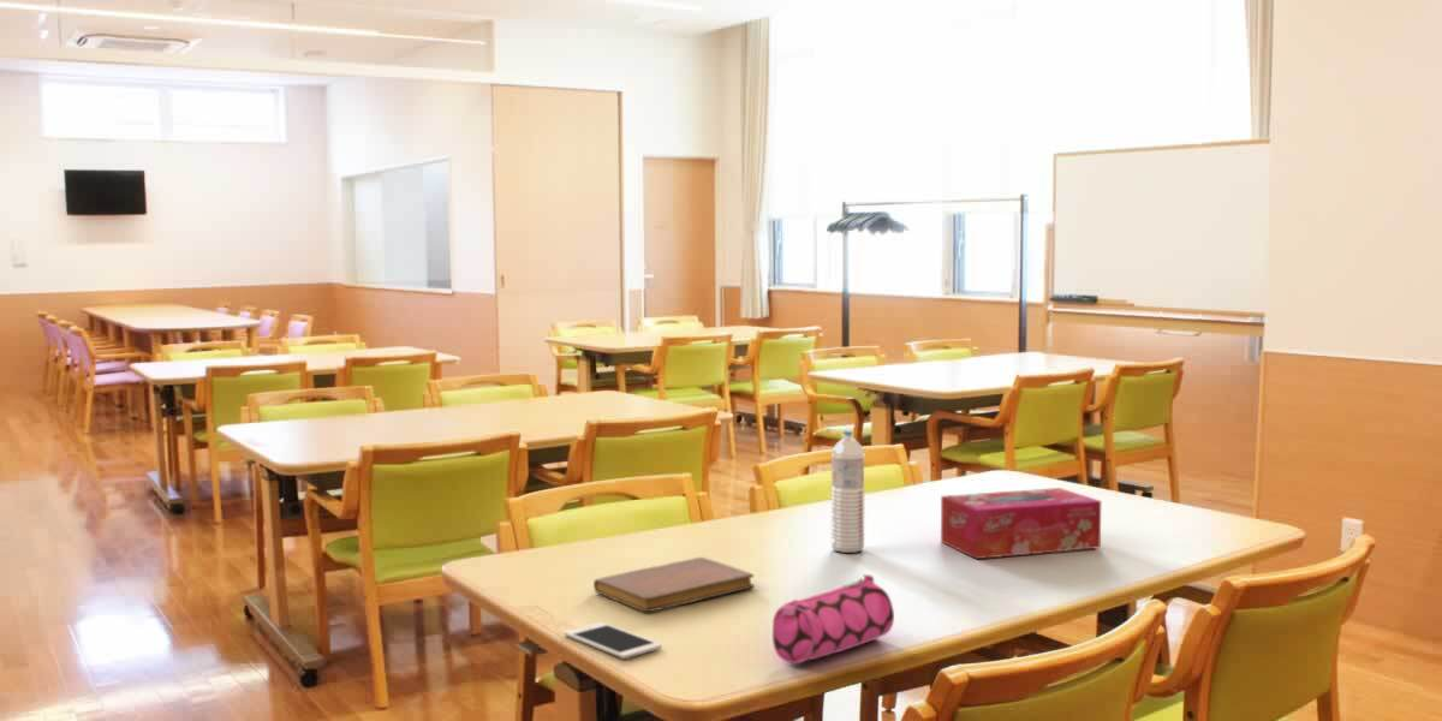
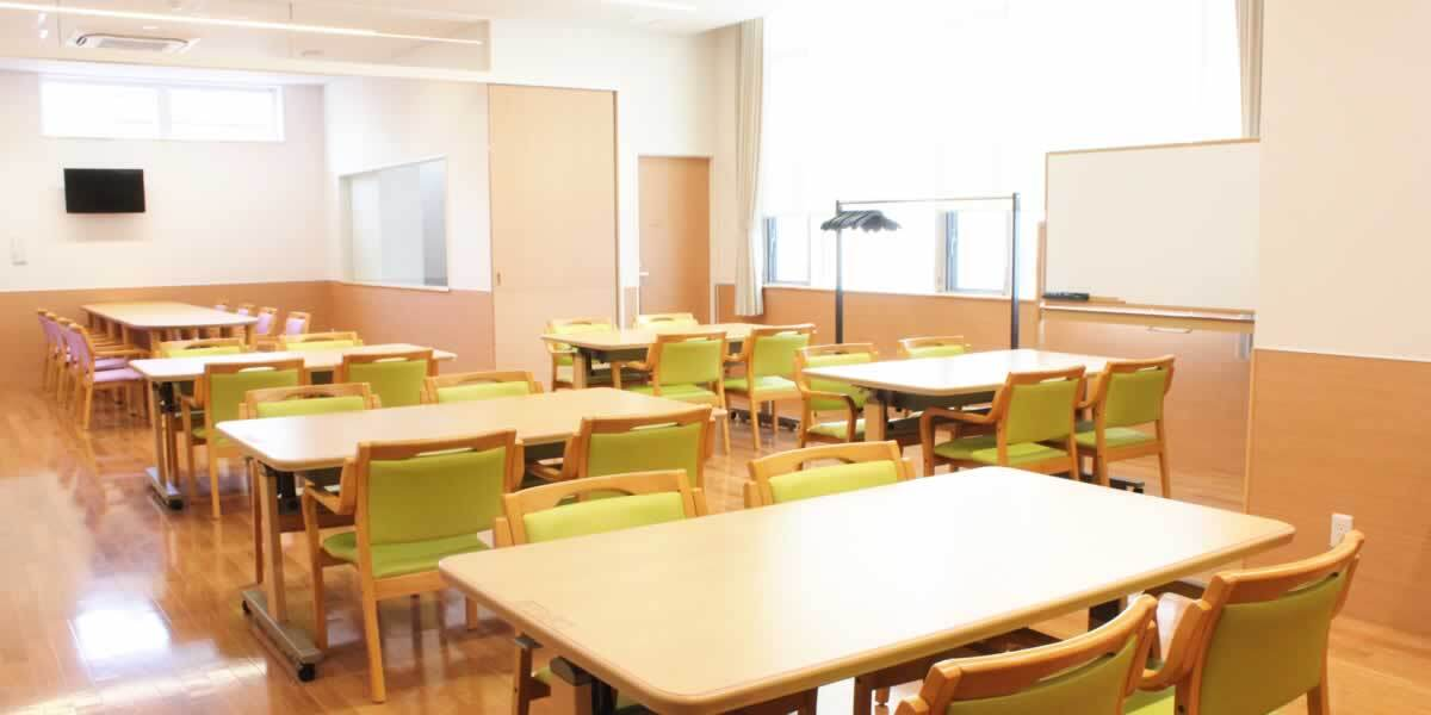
- cell phone (612, 639)
- notebook (674, 582)
- tissue box (1019, 522)
- pencil case (832, 618)
- water bottle (847, 490)
